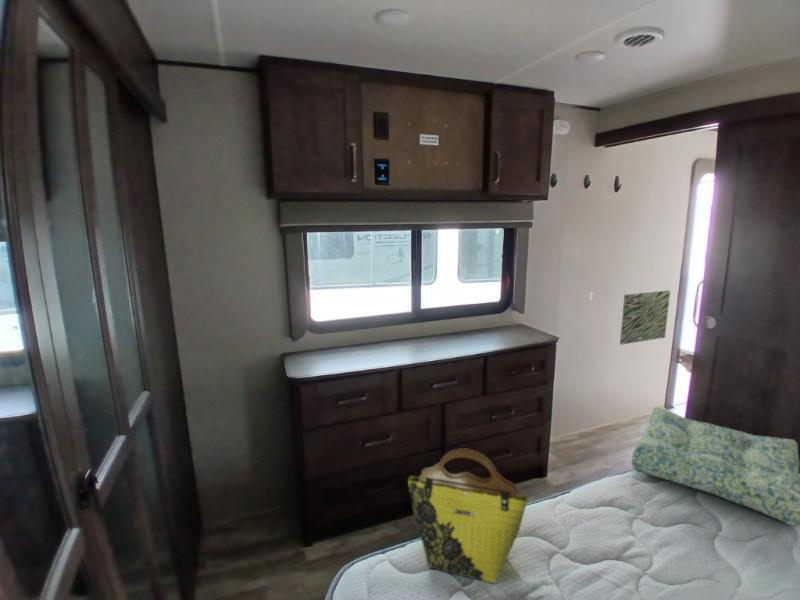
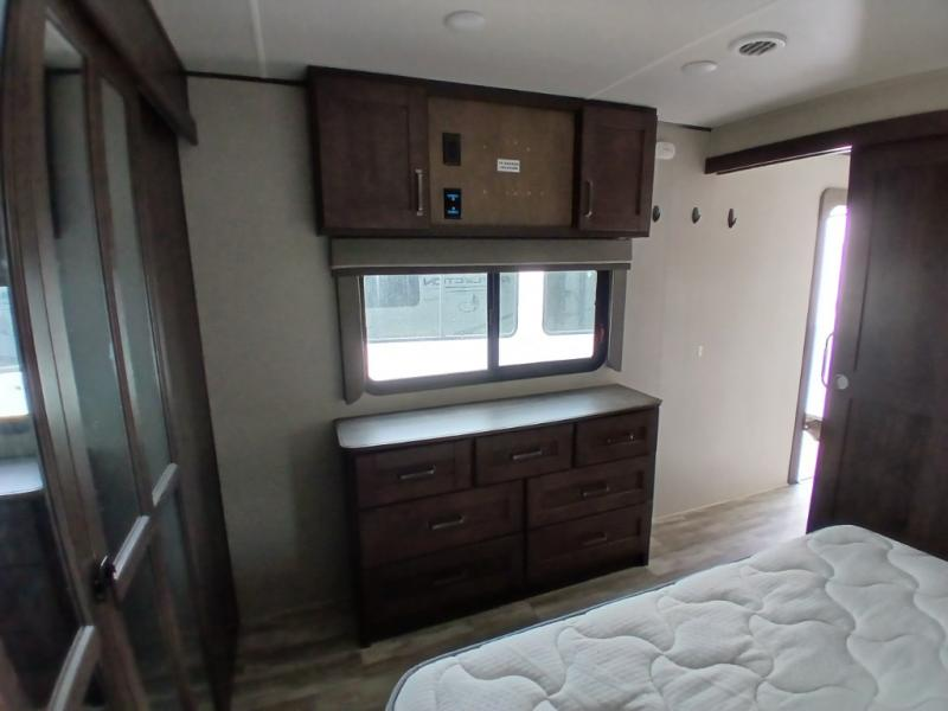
- tote bag (465, 506)
- wall art (645, 316)
- seat cushion (714, 456)
